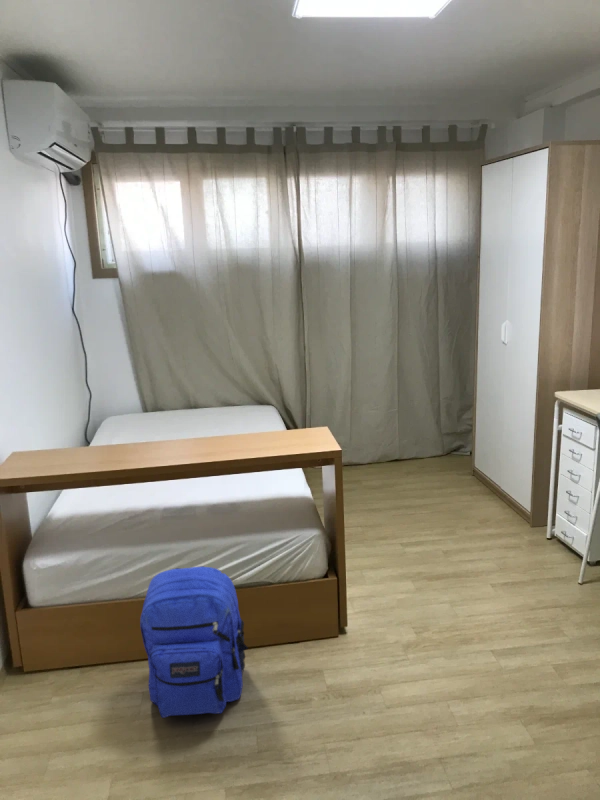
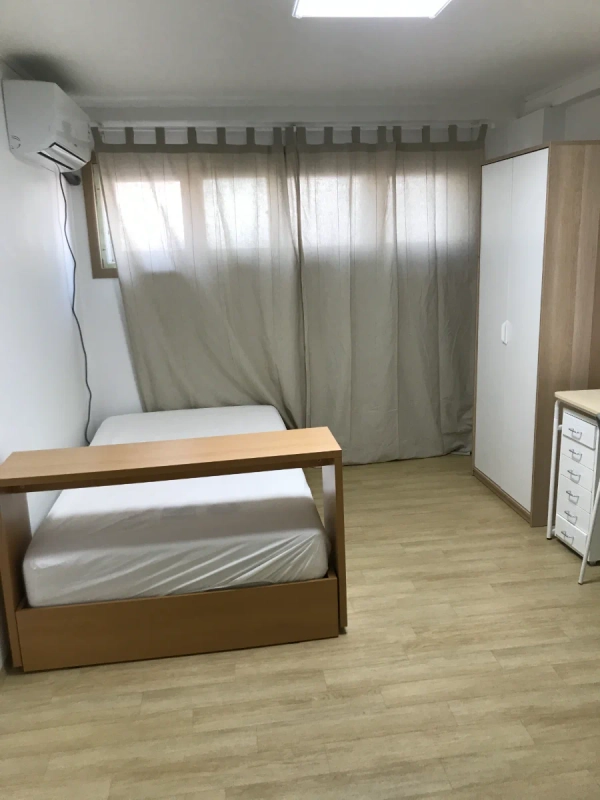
- backpack (195, 638)
